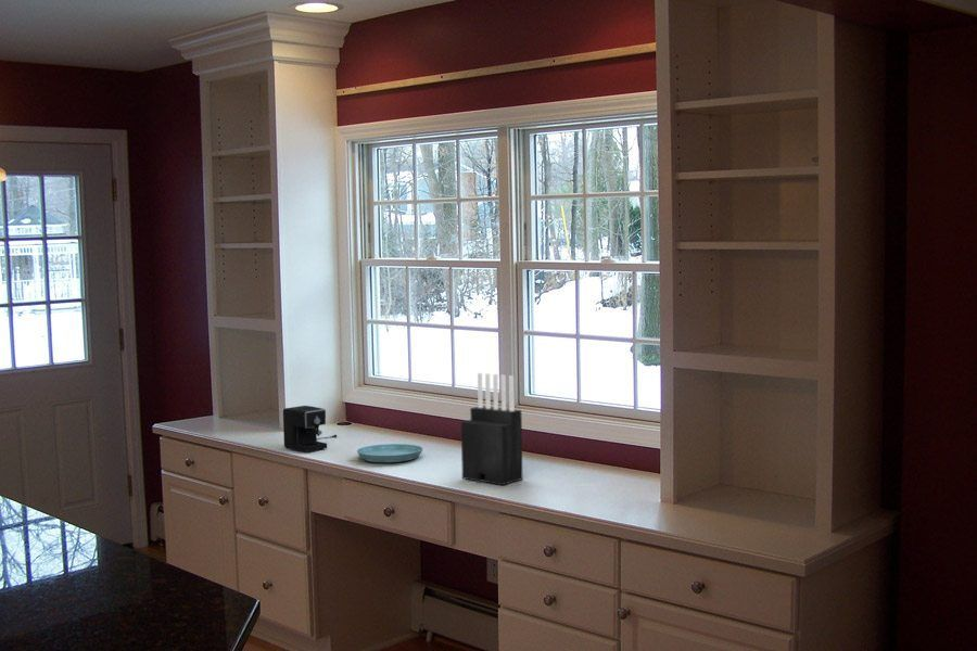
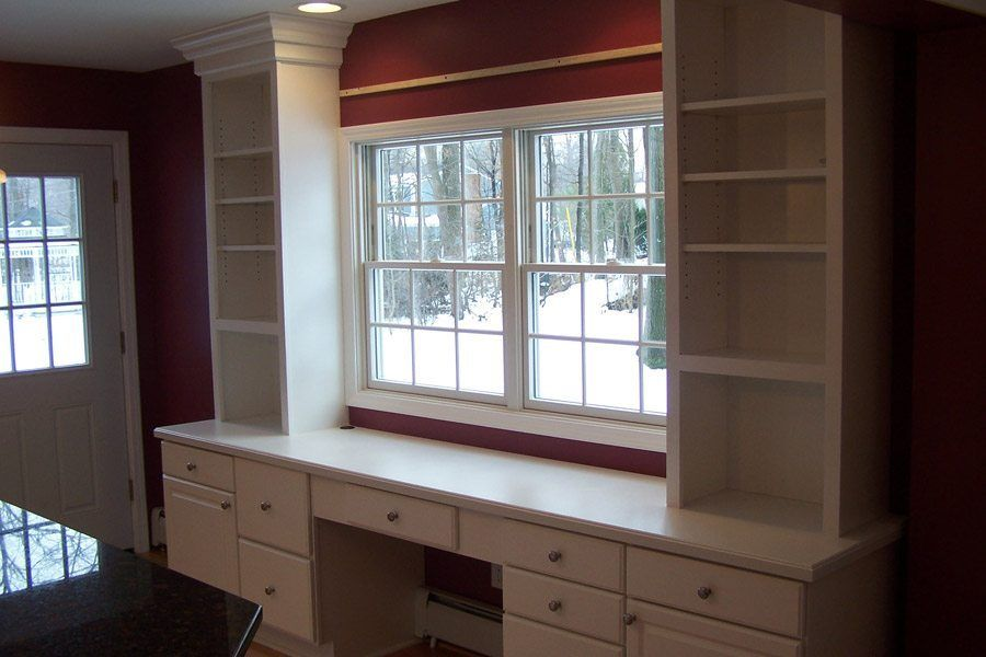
- knife block (488, 427)
- coffee maker (320, 424)
- saucer (390, 454)
